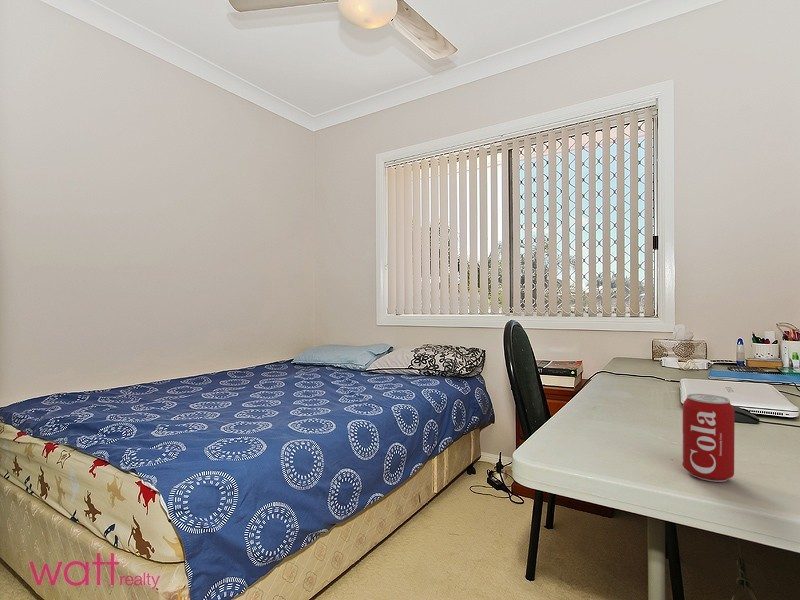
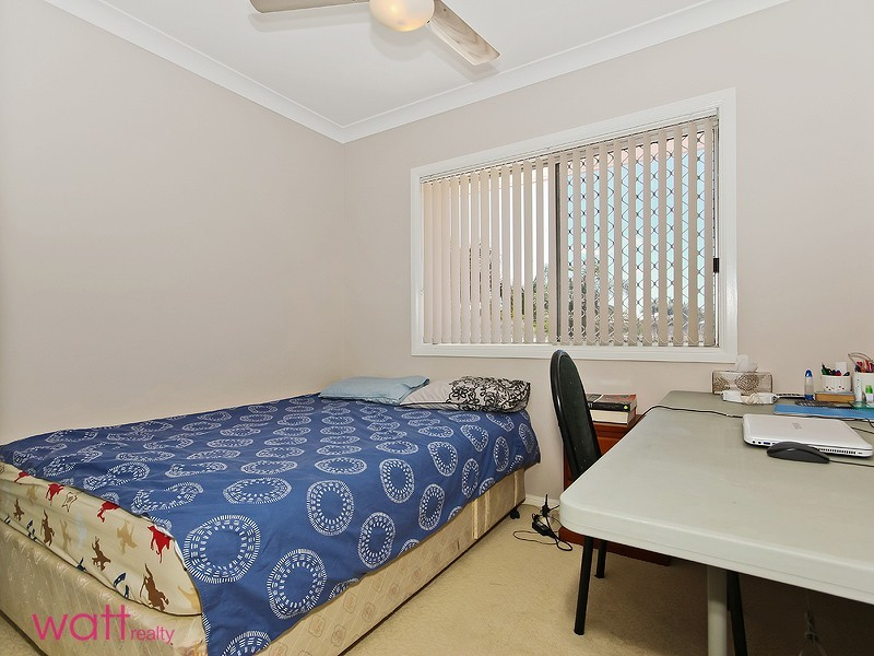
- beverage can (707, 435)
